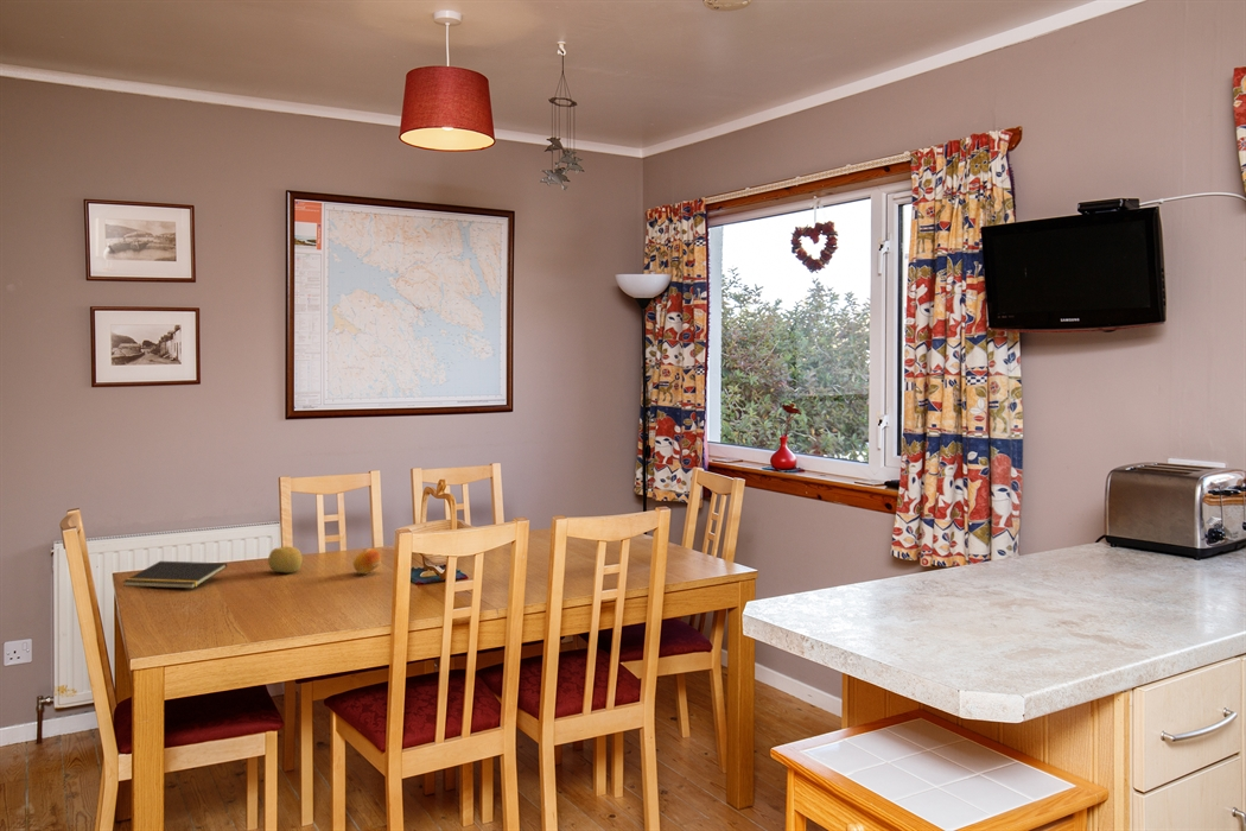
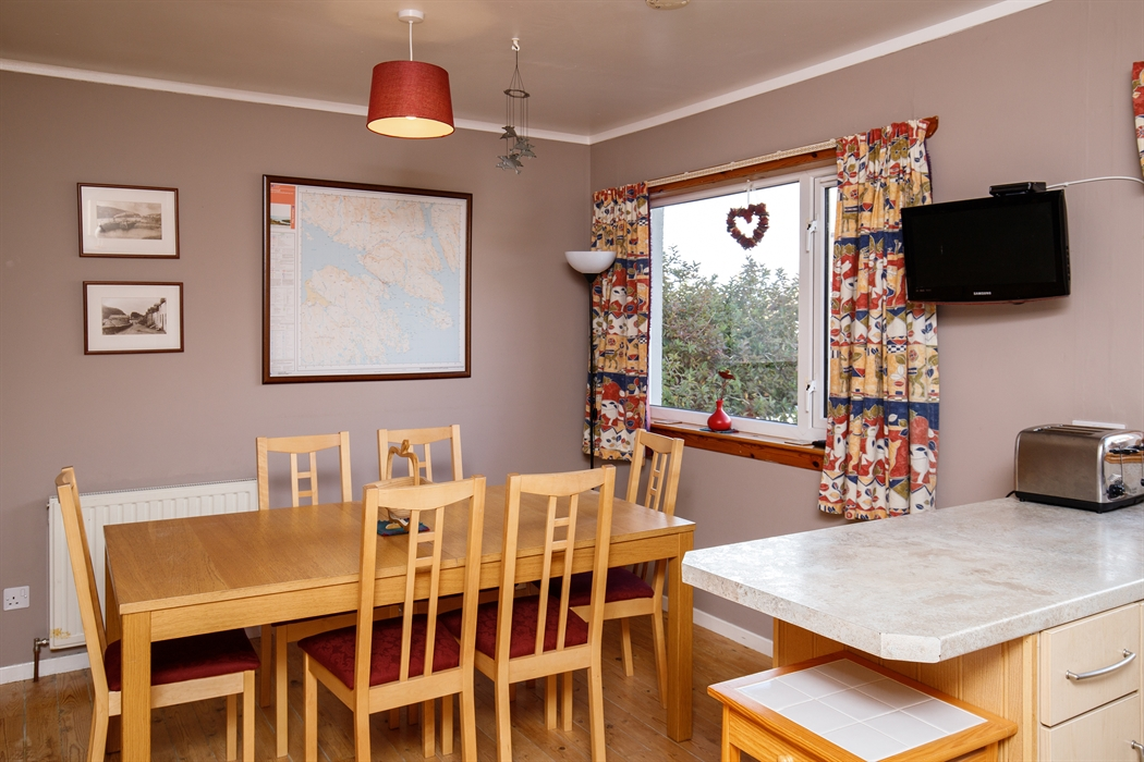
- fruit (285, 559)
- notepad (176, 573)
- fruit (367, 560)
